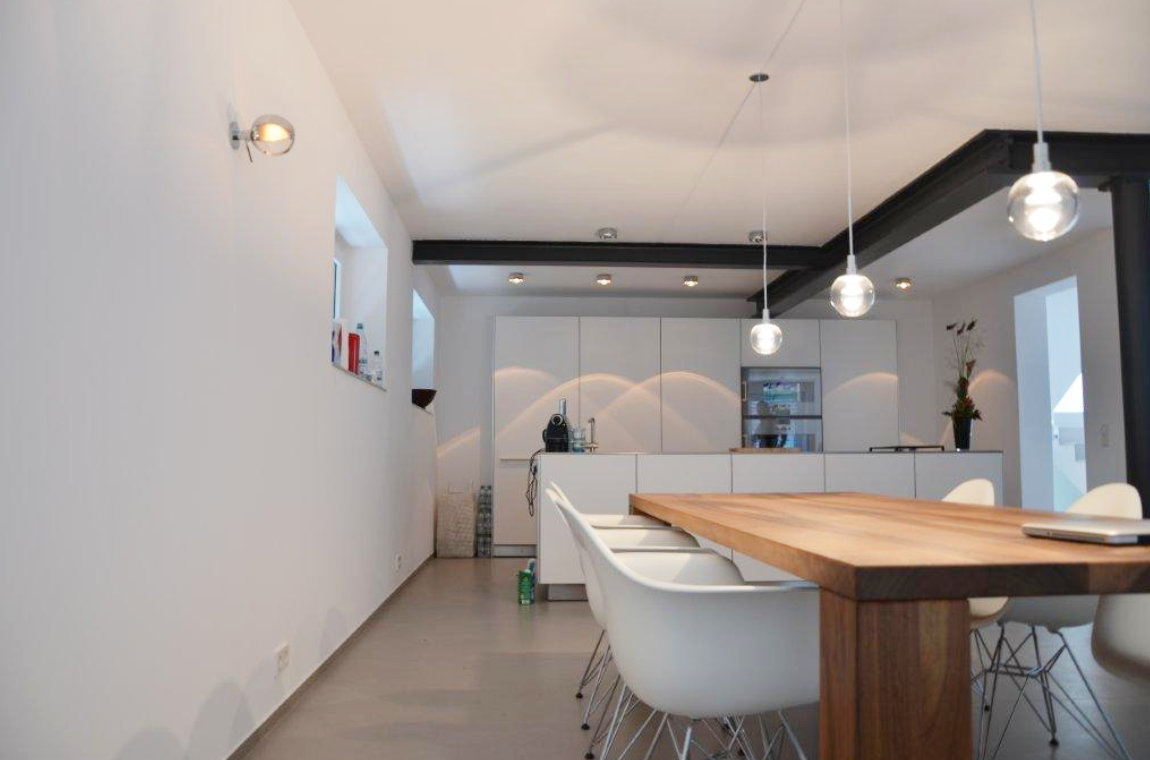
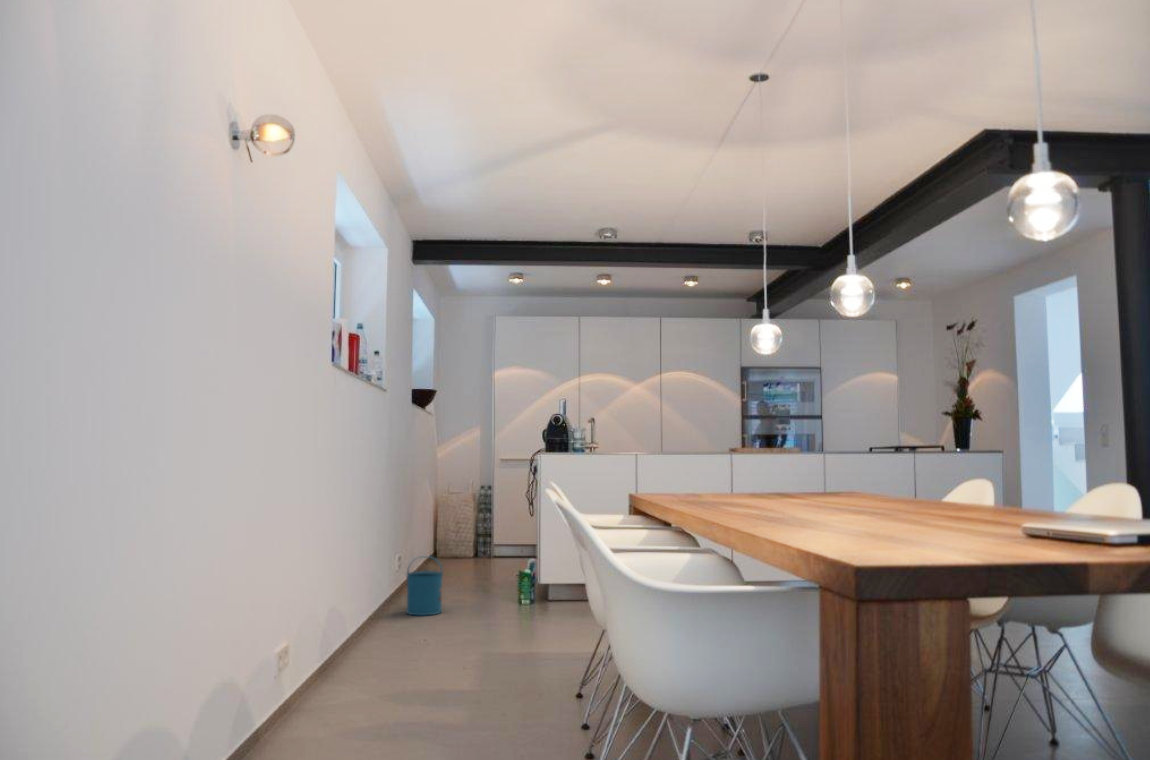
+ watering can (426, 582)
